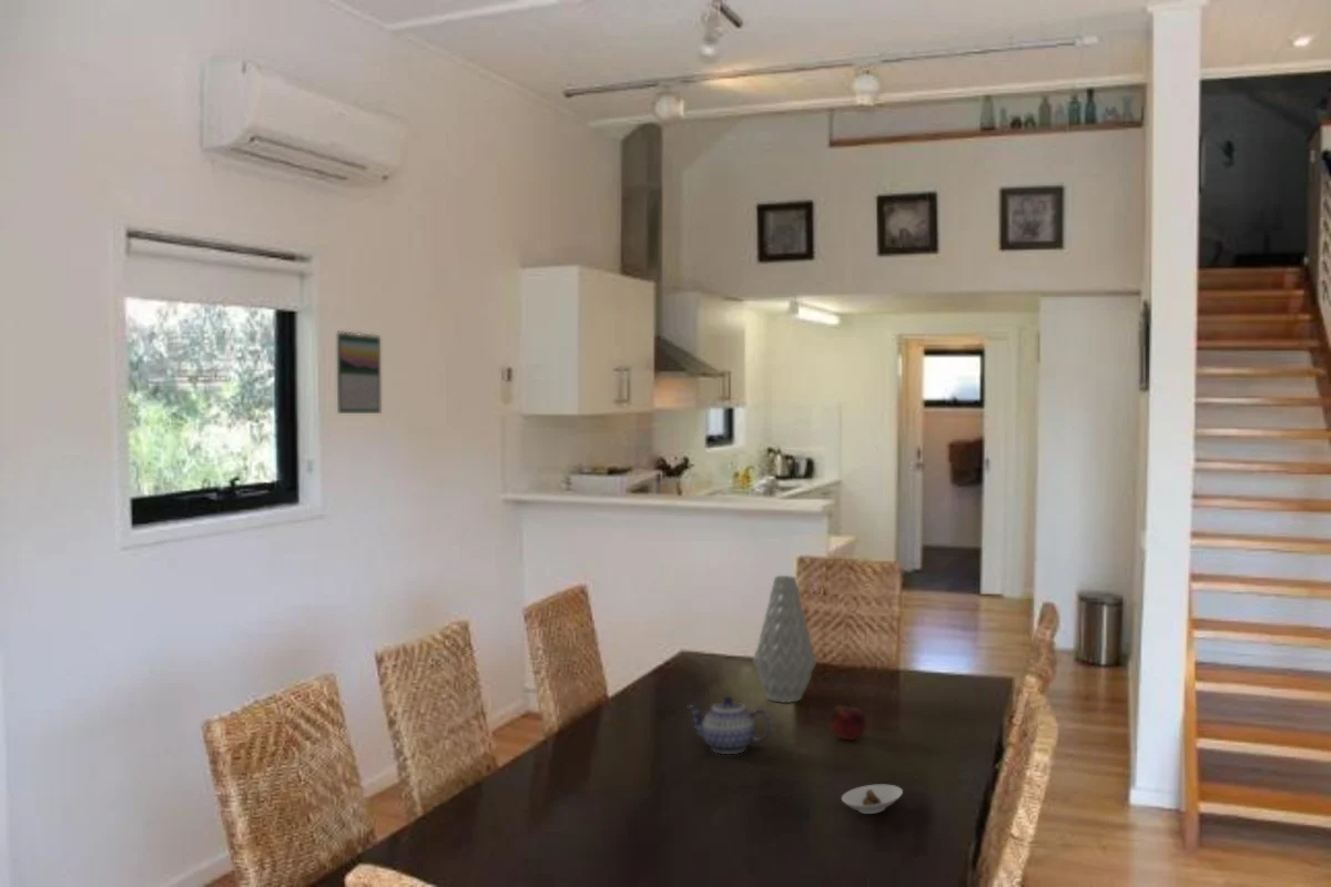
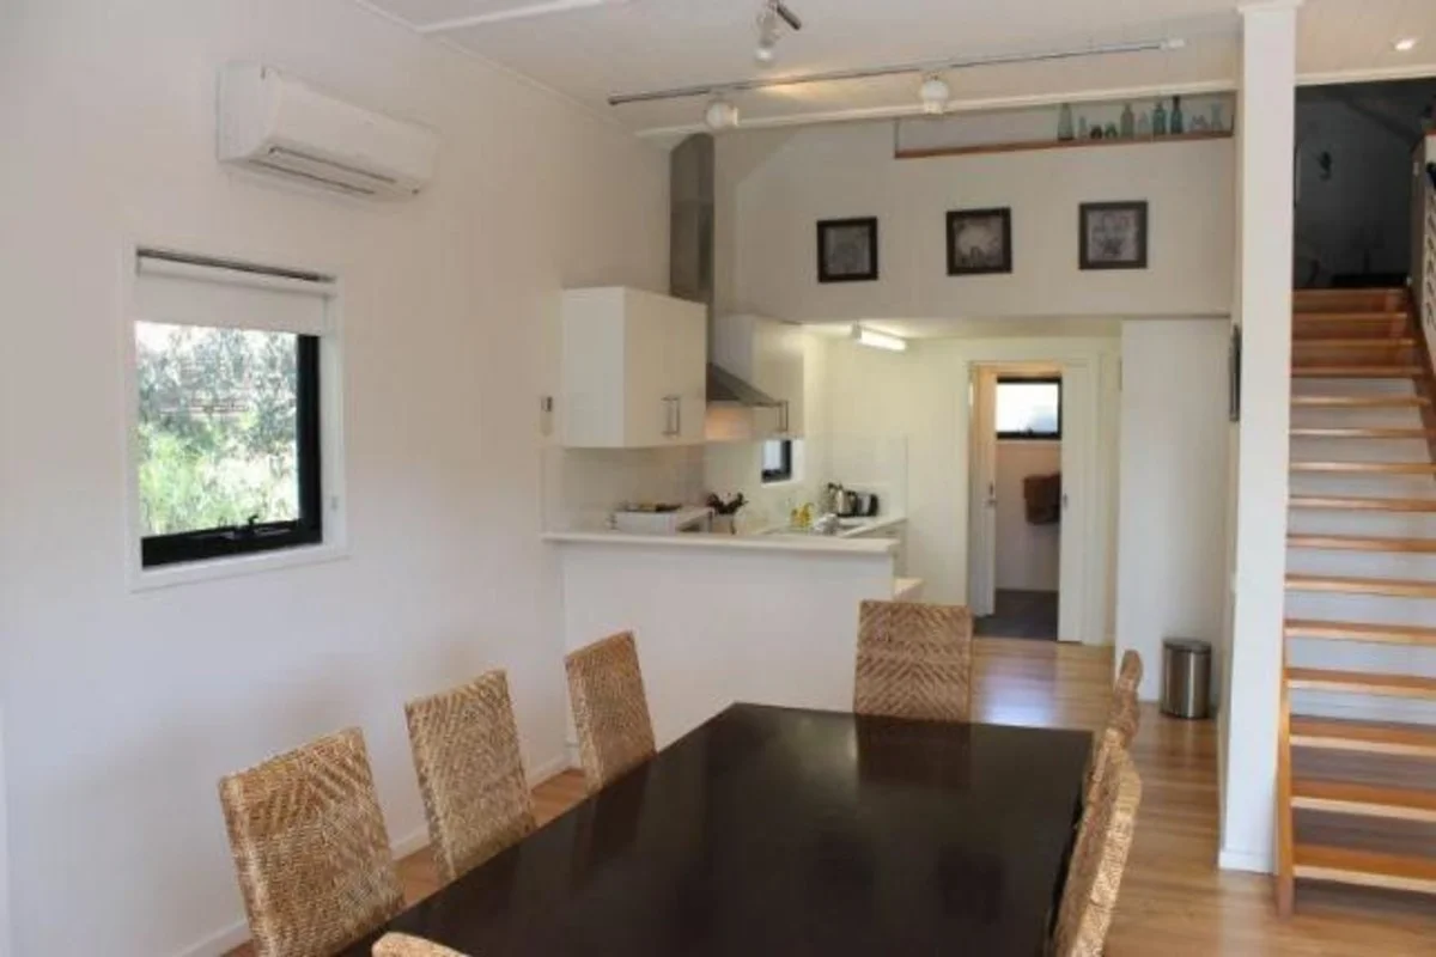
- vase (784, 638)
- teapot (728, 723)
- fruit (846, 721)
- calendar (359, 371)
- saucer (872, 799)
